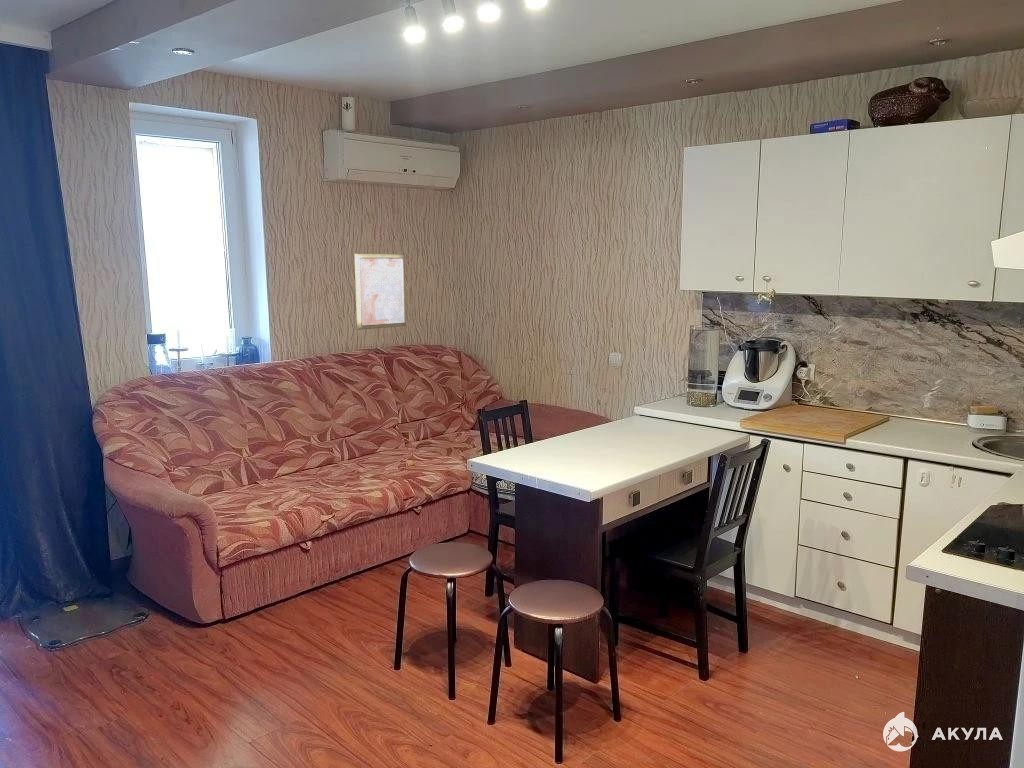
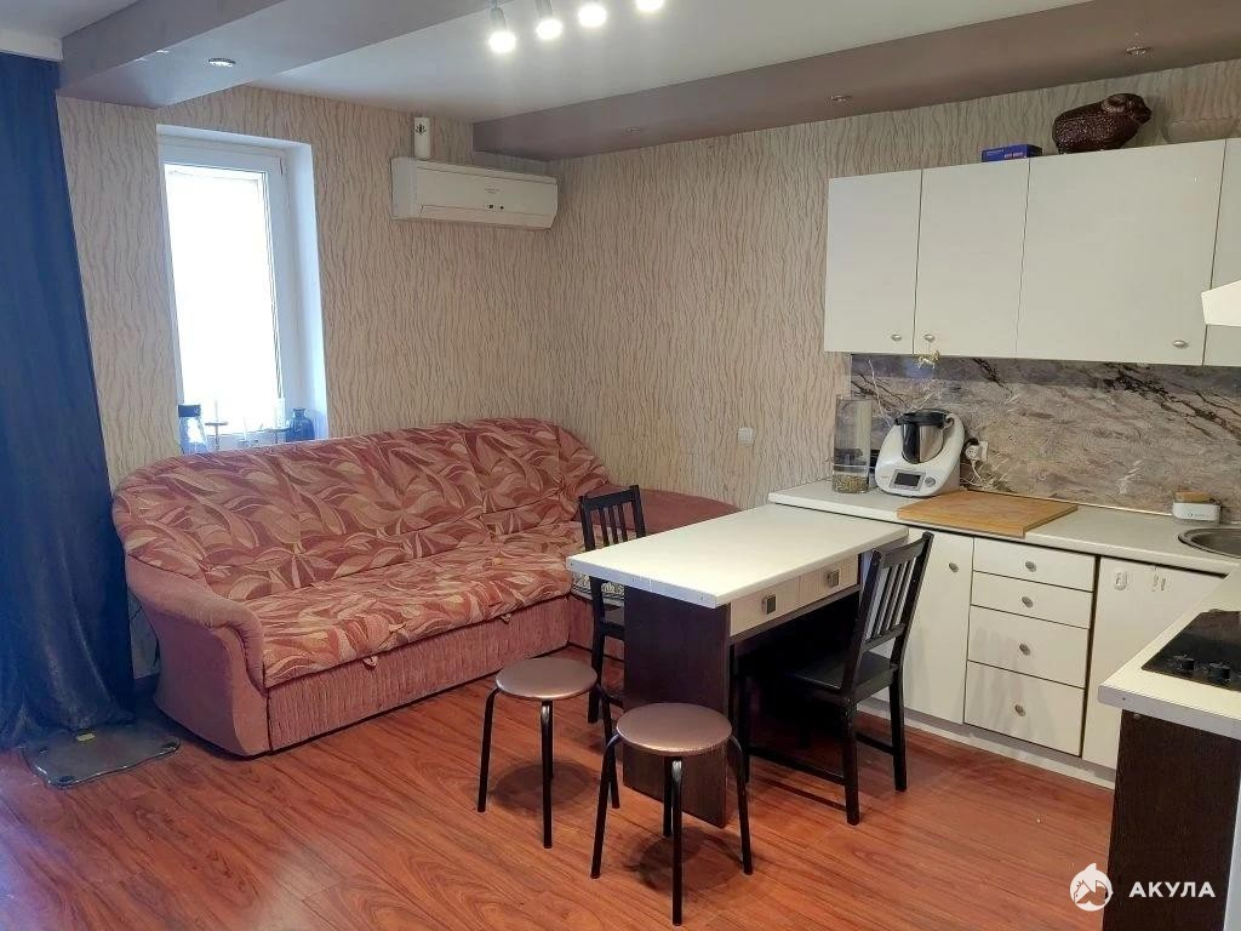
- wall art (381, 291)
